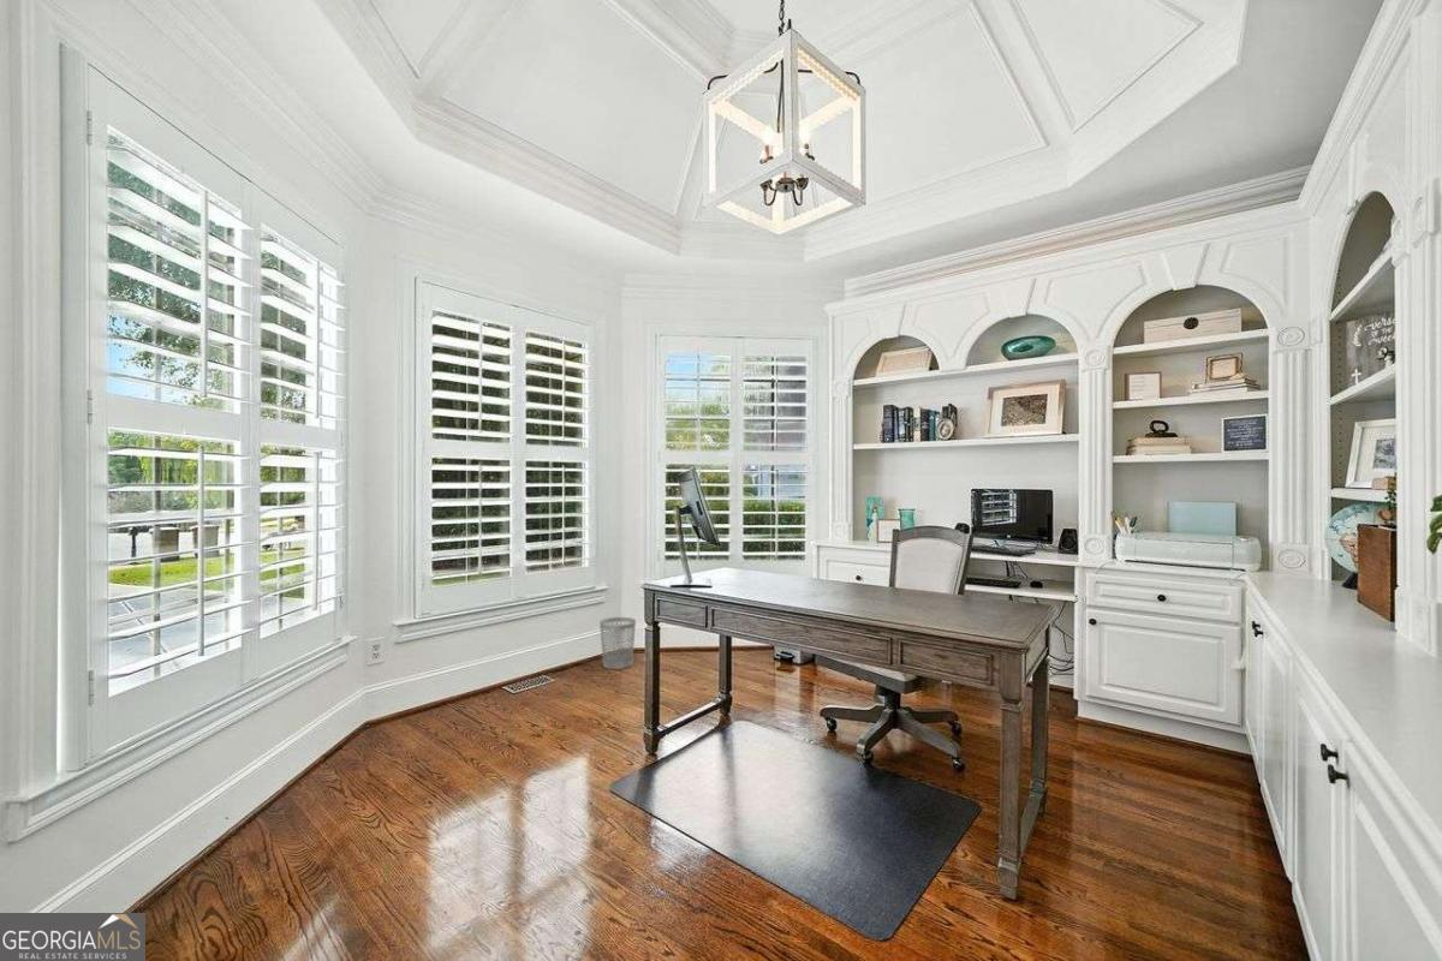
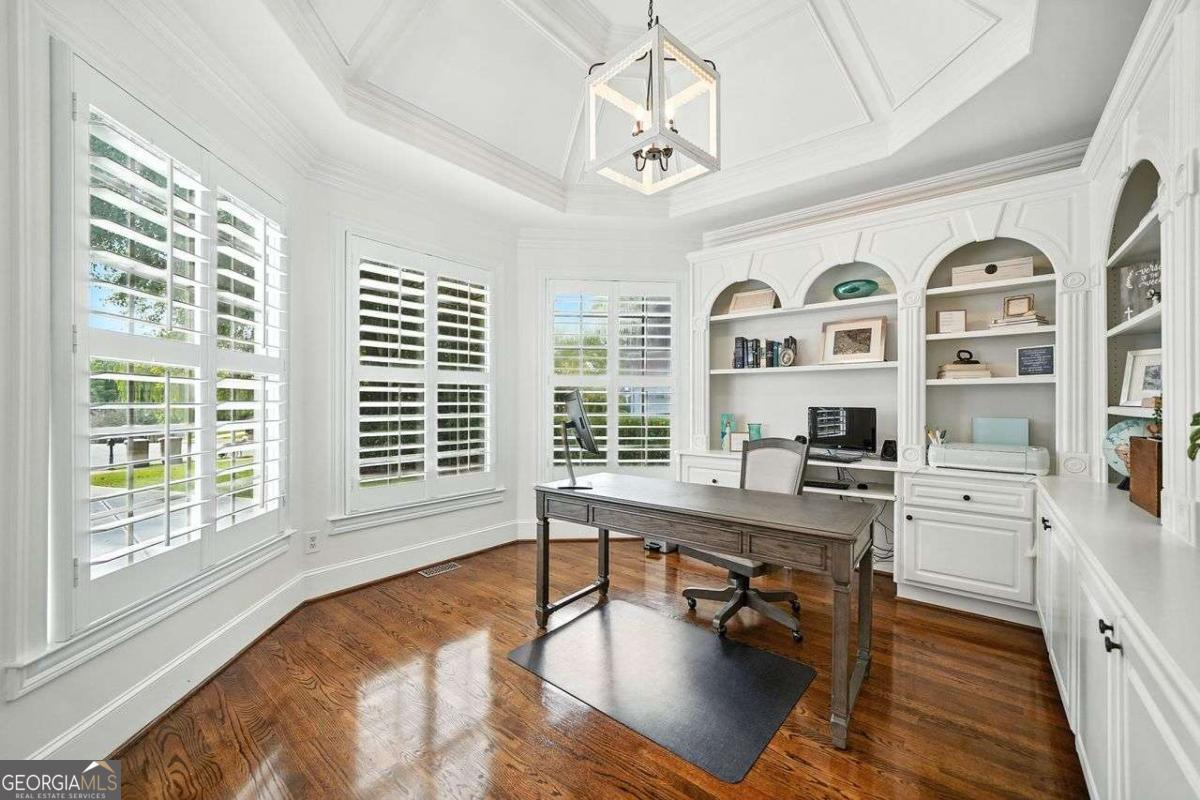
- wastebasket (618, 643)
